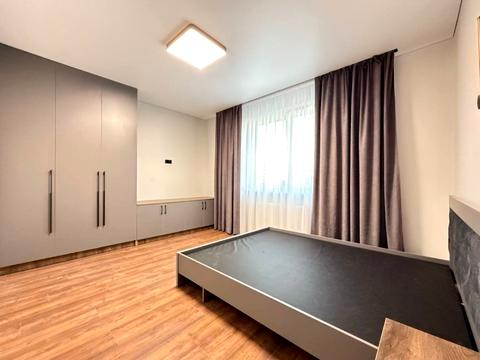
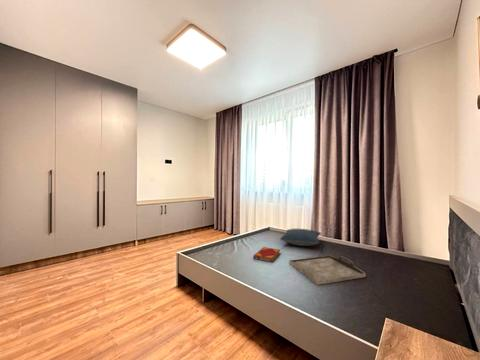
+ pillow (301, 236)
+ hardback book (267, 254)
+ serving tray (324, 265)
